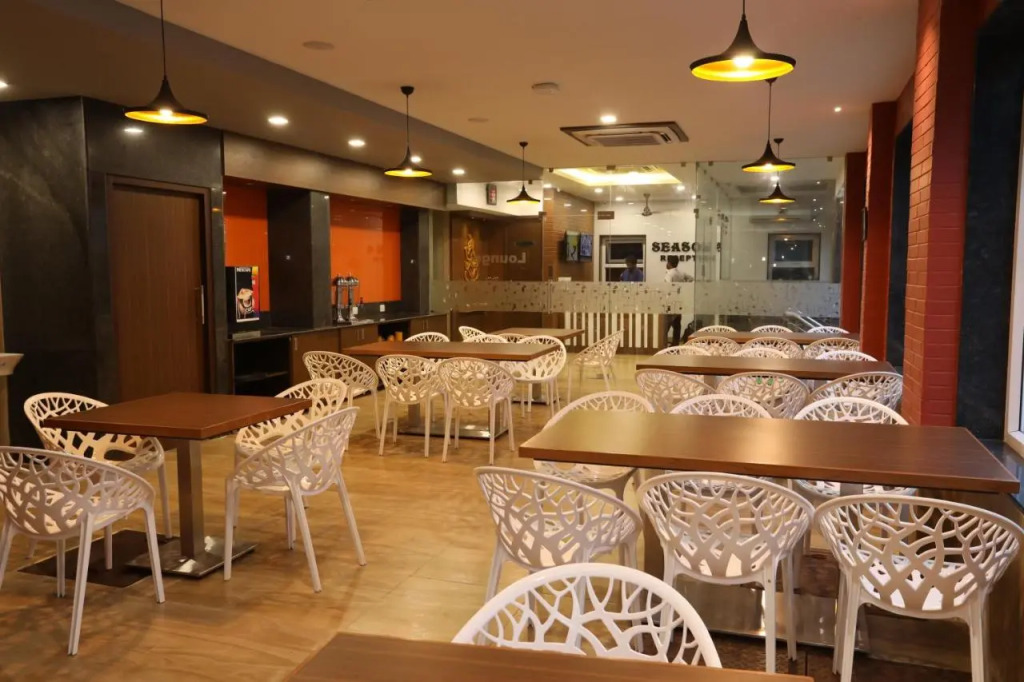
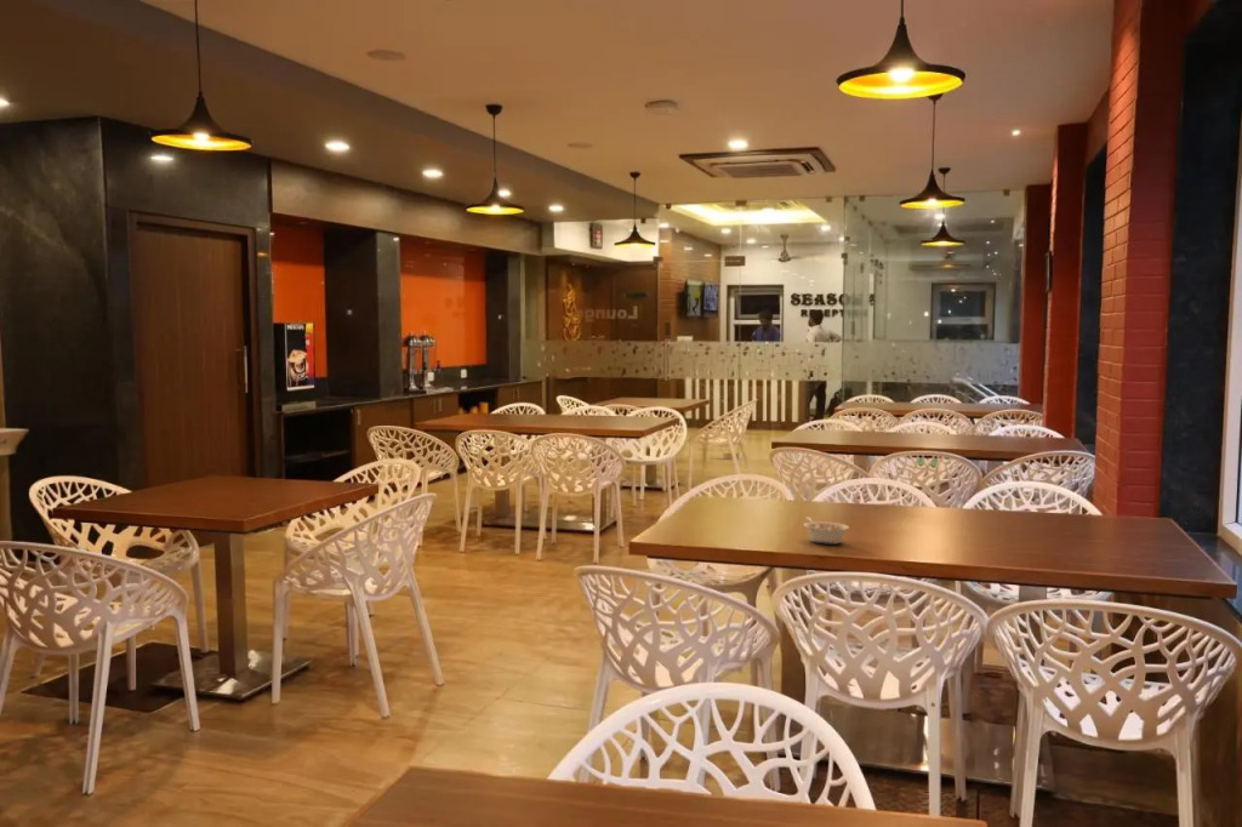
+ legume (824, 531)
